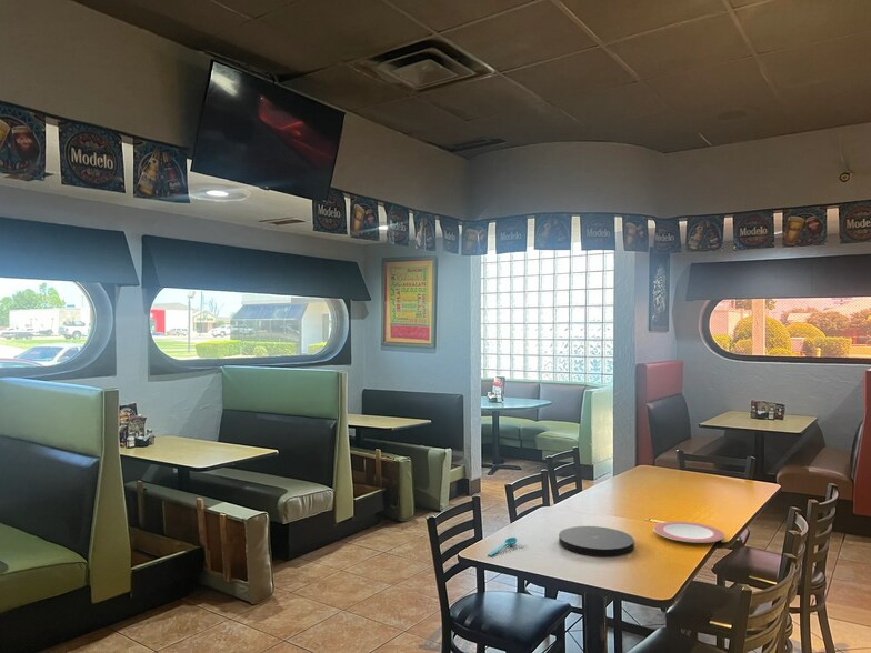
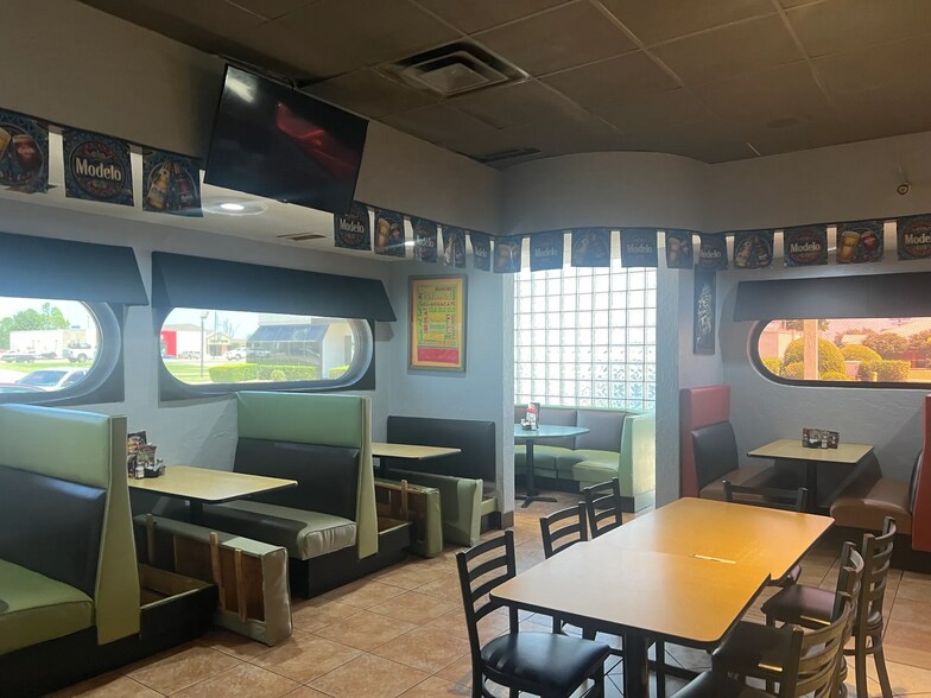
- spoon (502, 546)
- plate (688, 533)
- plate (595, 540)
